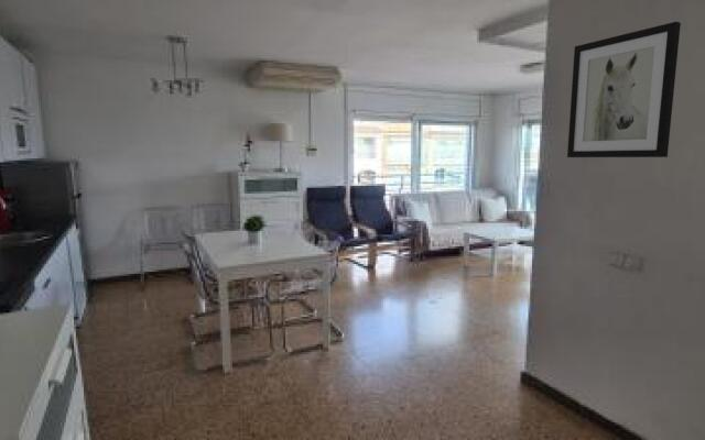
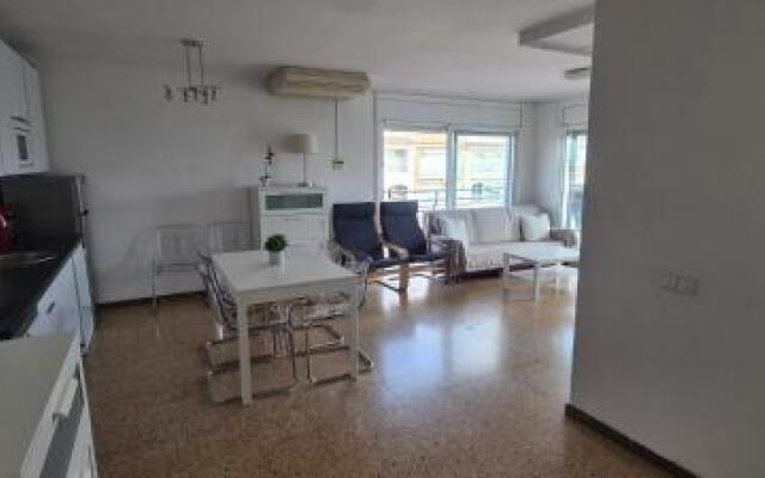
- wall art (617, 97)
